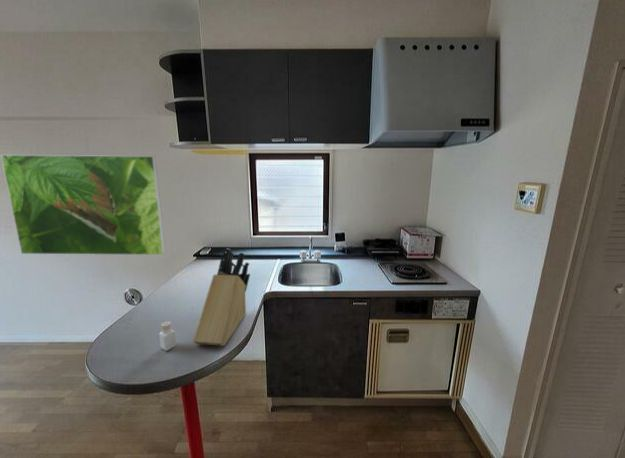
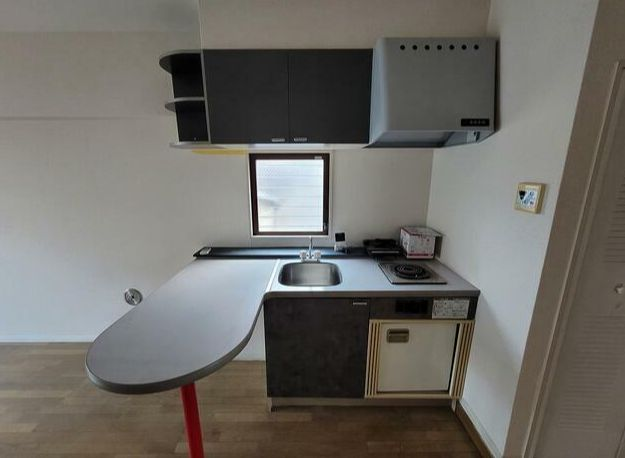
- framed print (86, 206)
- knife block (225, 290)
- pepper shaker (167, 335)
